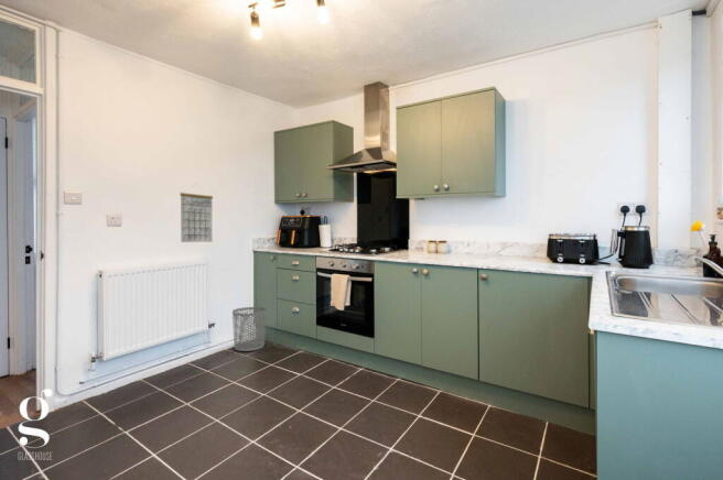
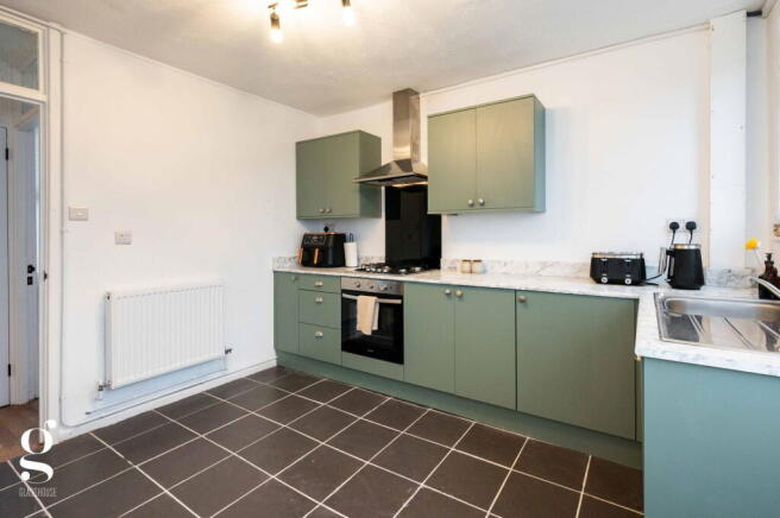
- waste bin (249, 328)
- calendar (196, 212)
